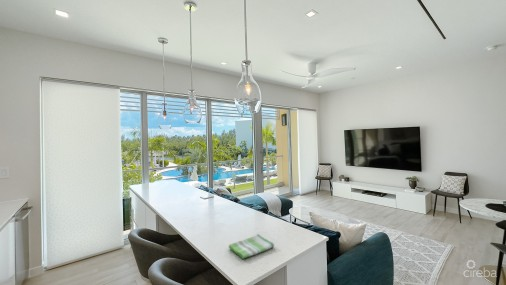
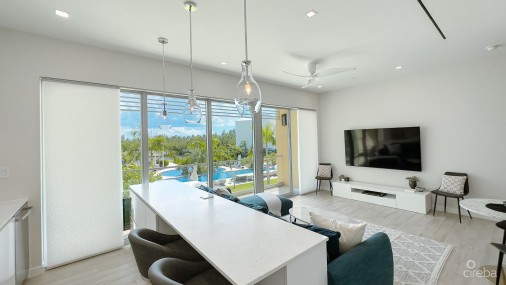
- dish towel (251, 245)
